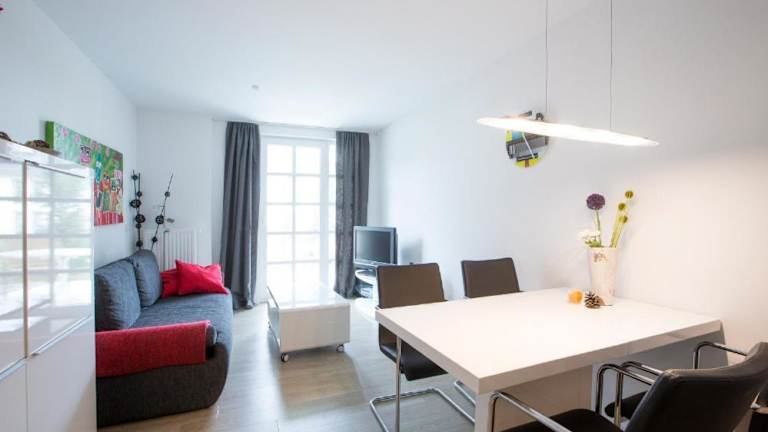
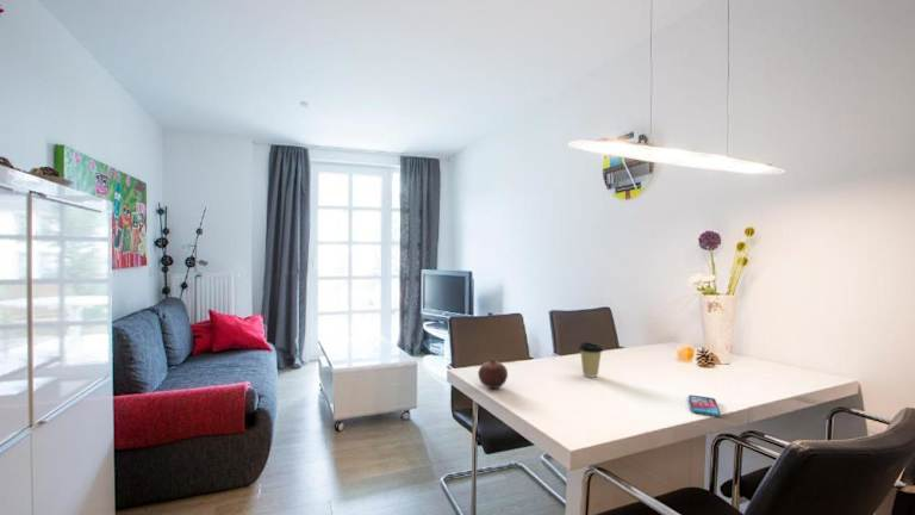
+ fruit (492, 372)
+ smartphone (703, 404)
+ coffee cup (590, 359)
